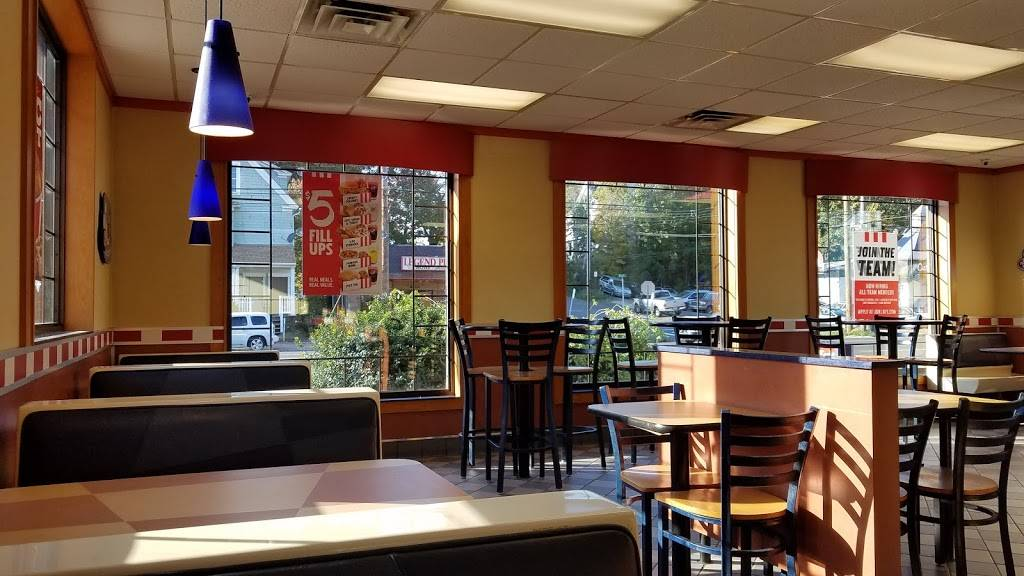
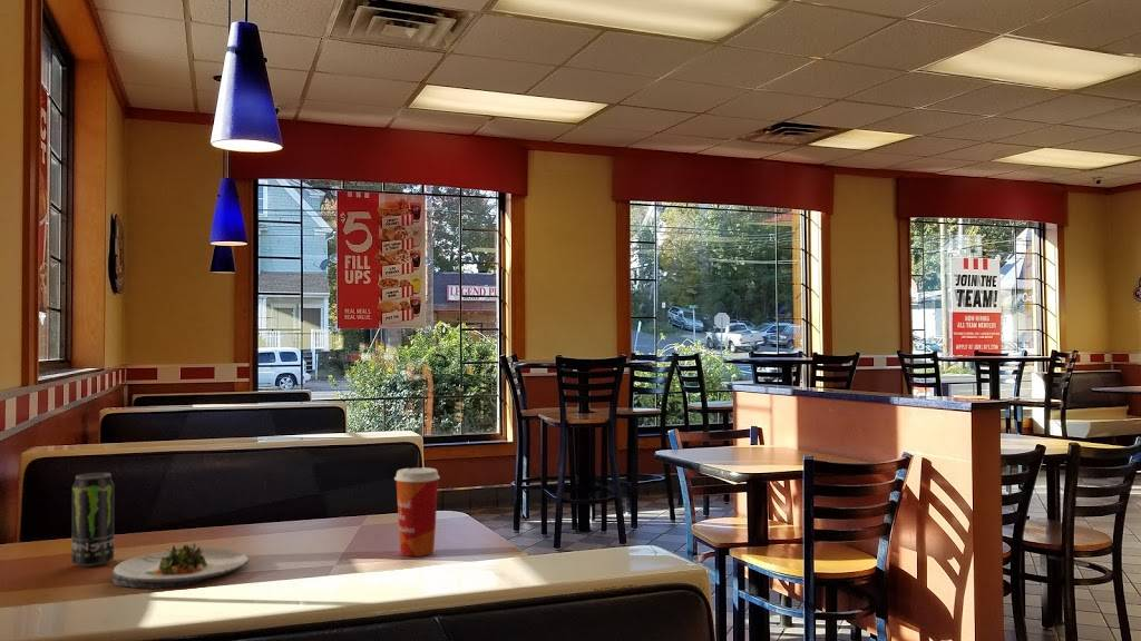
+ beverage can (92, 519)
+ paper cup (417, 511)
+ salad plate (181, 558)
